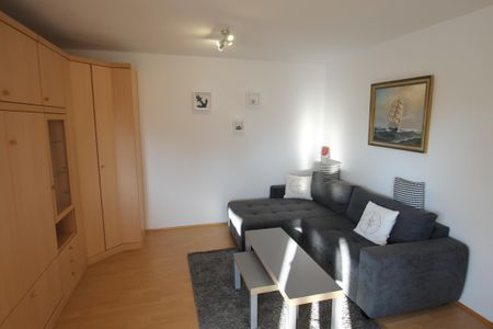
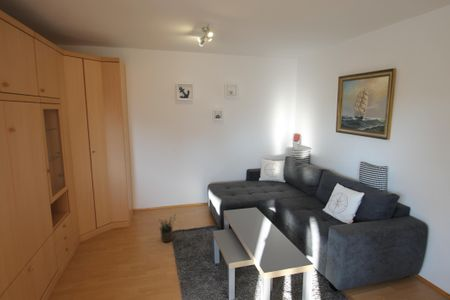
+ potted plant (167, 227)
